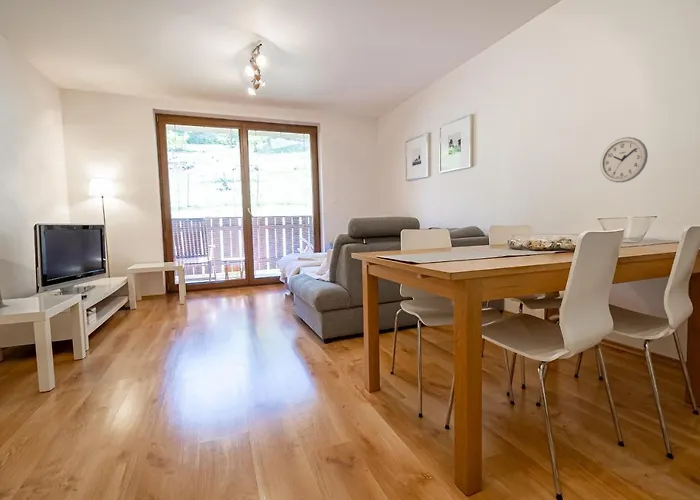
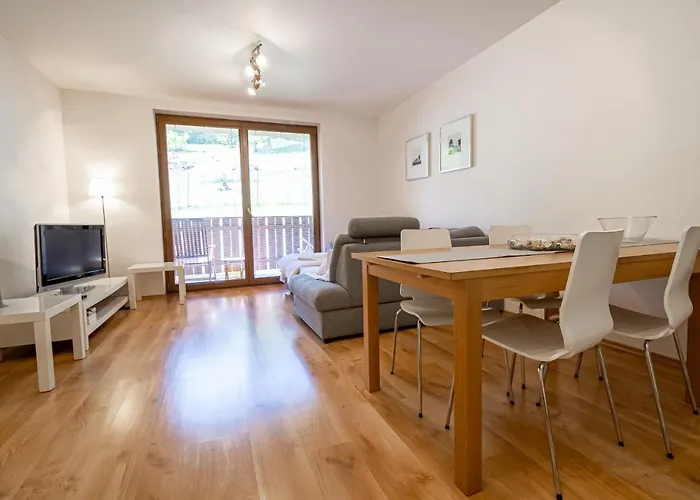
- wall clock (622, 160)
